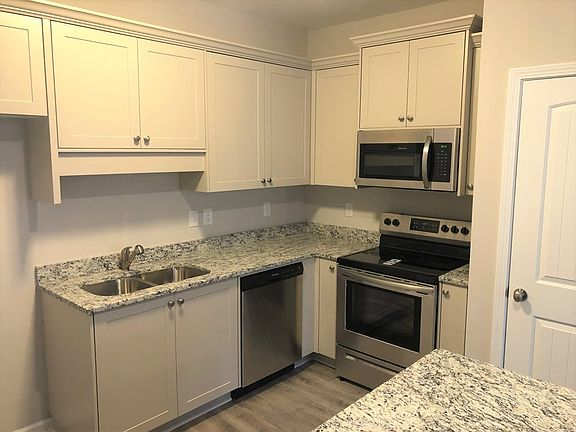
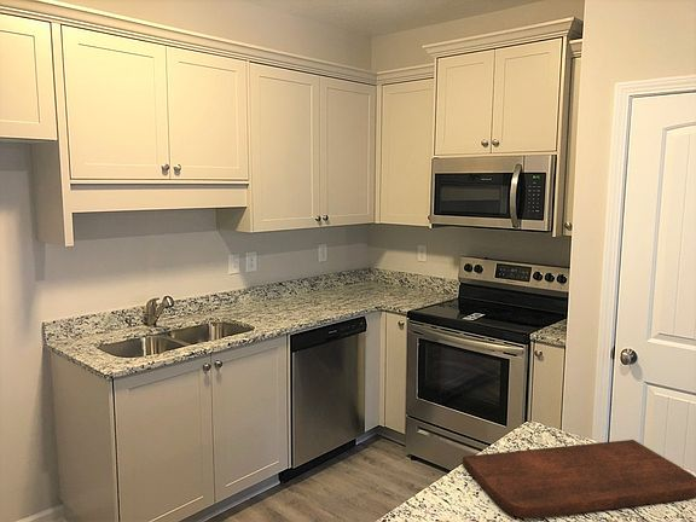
+ cutting board (580, 475)
